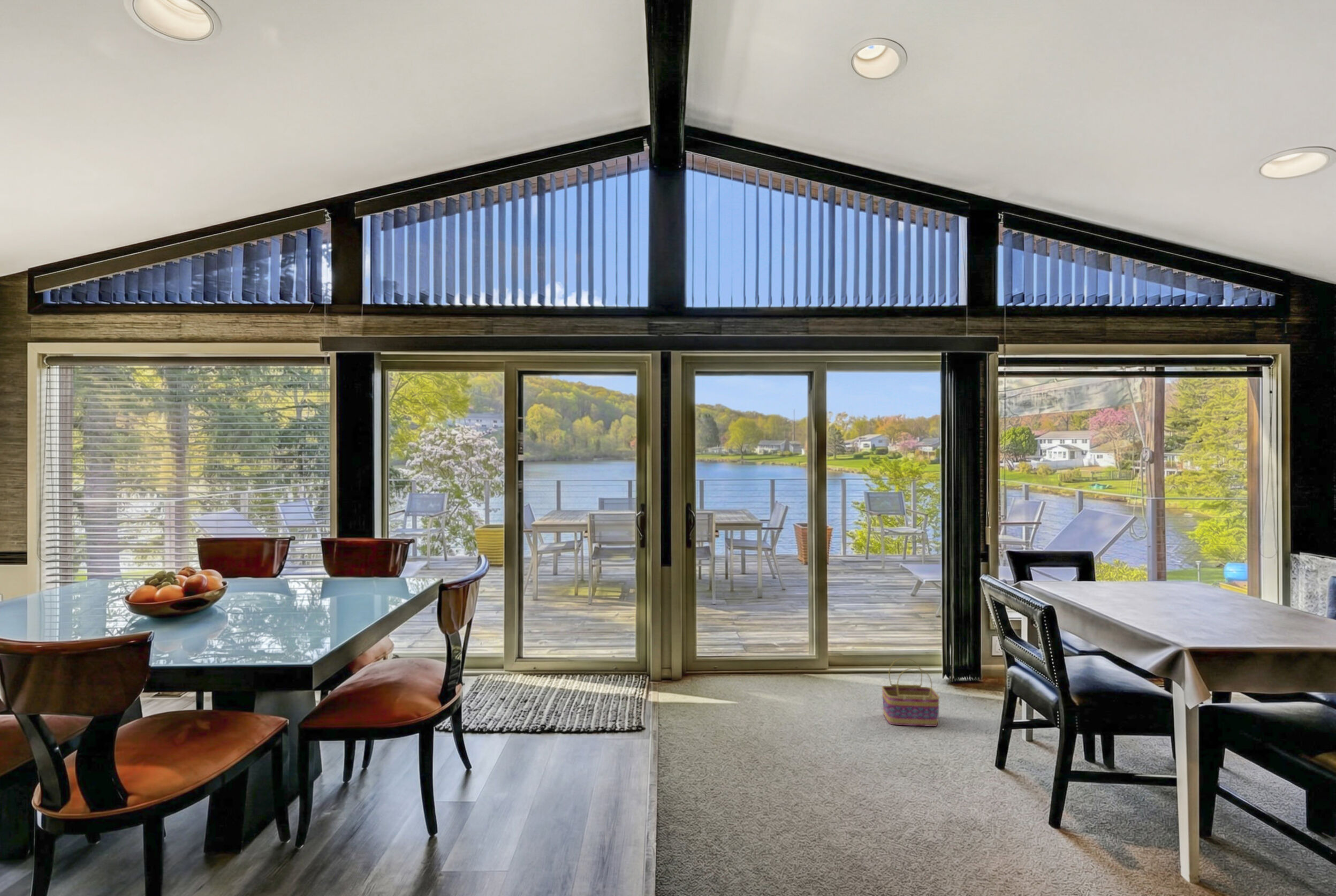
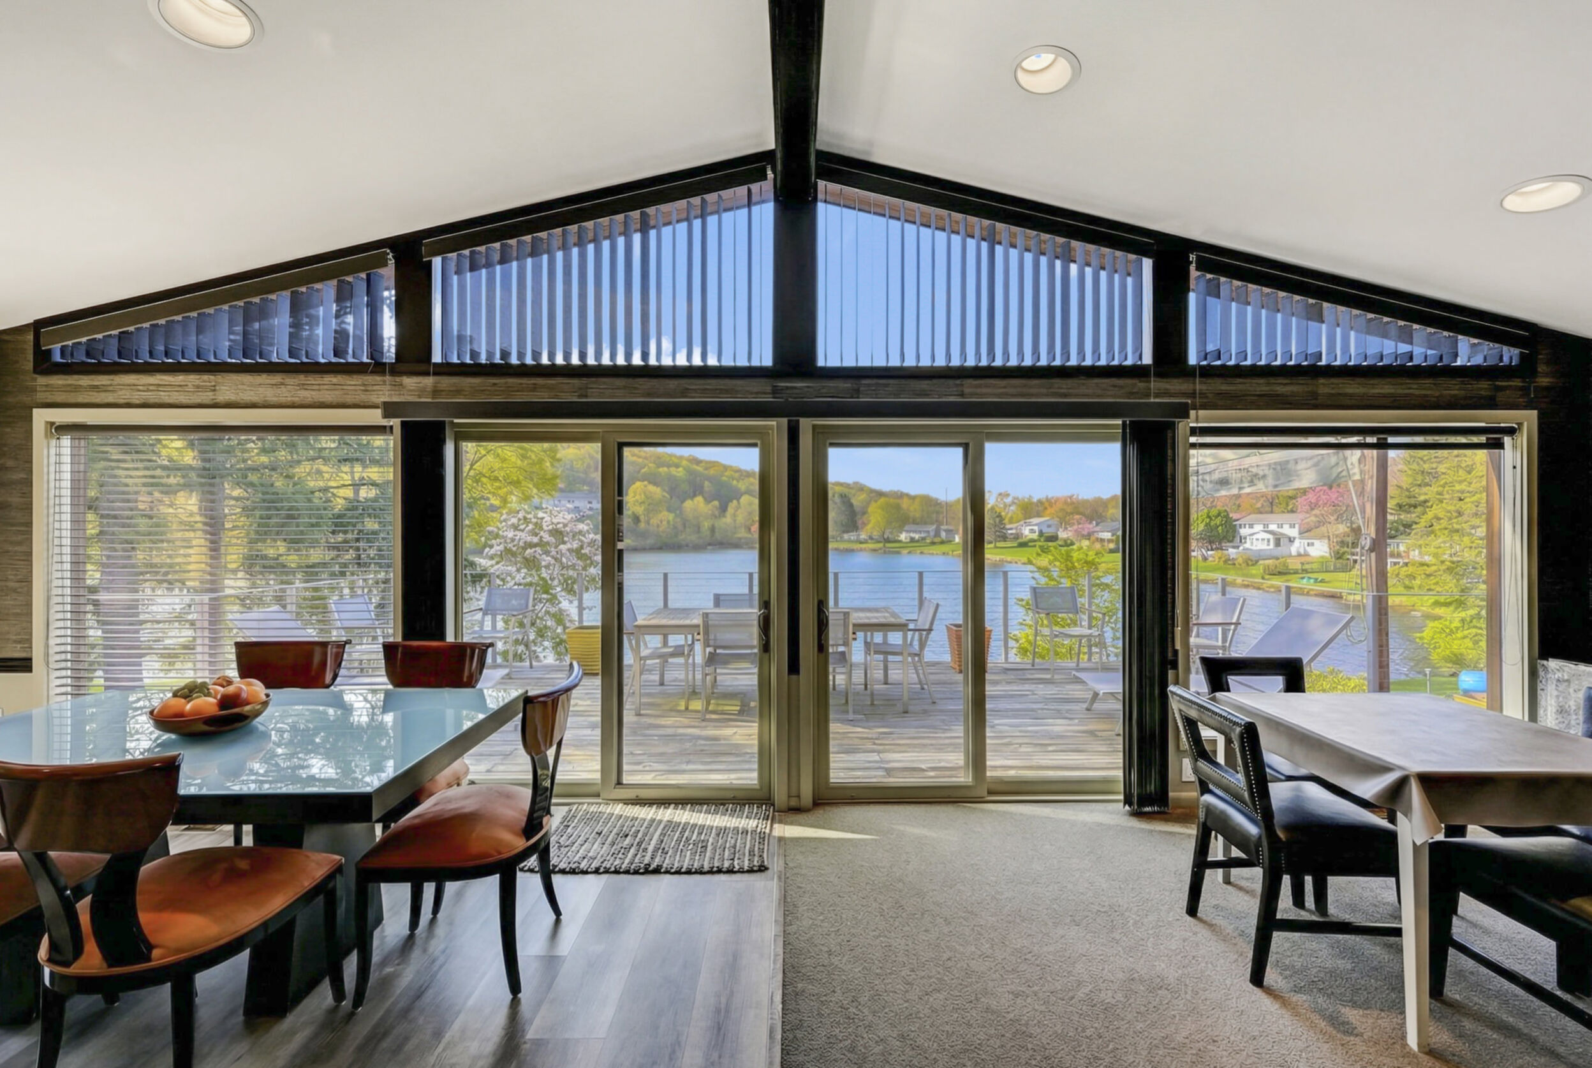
- basket (910, 691)
